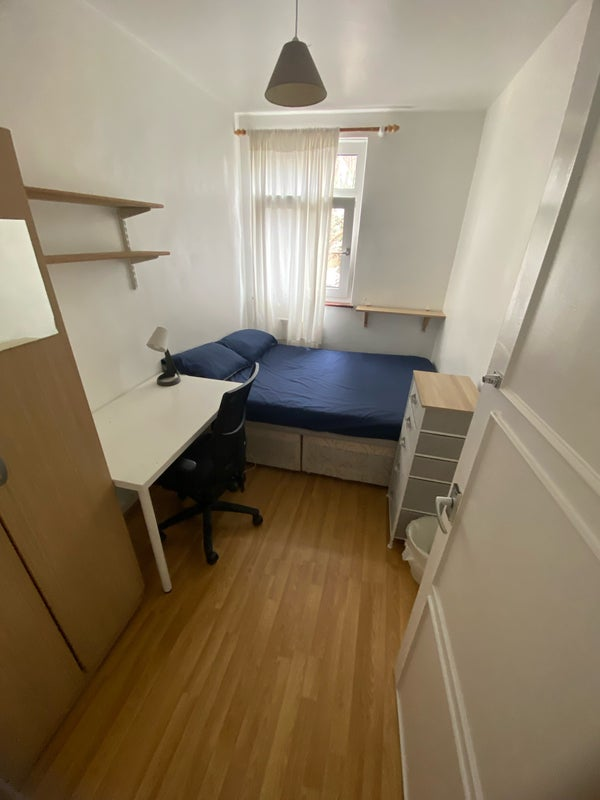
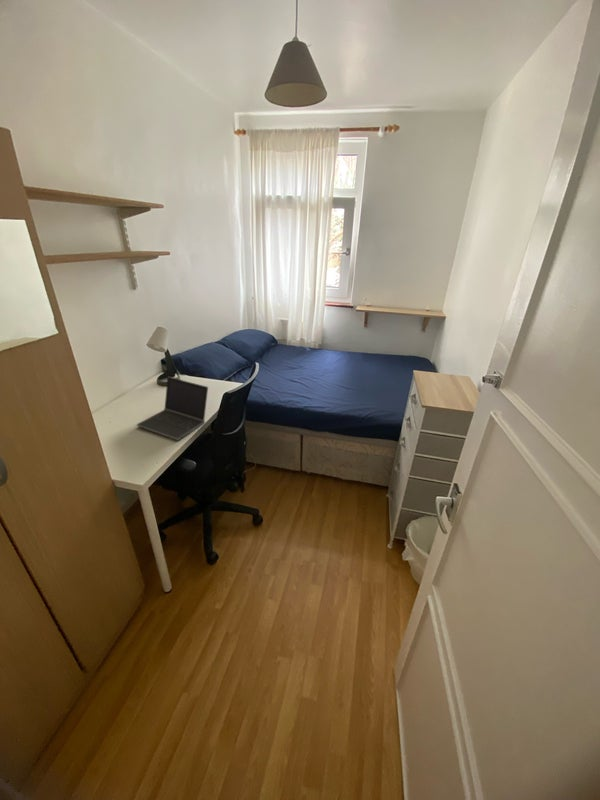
+ laptop computer (172, 406)
